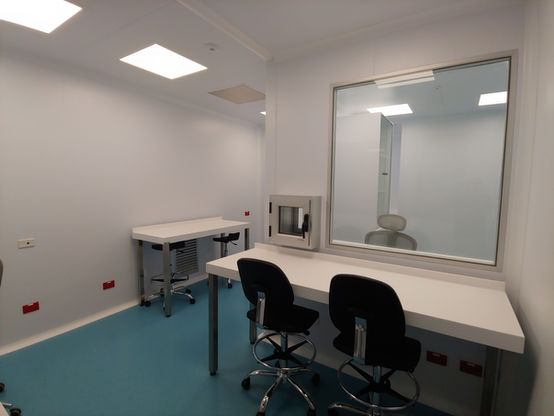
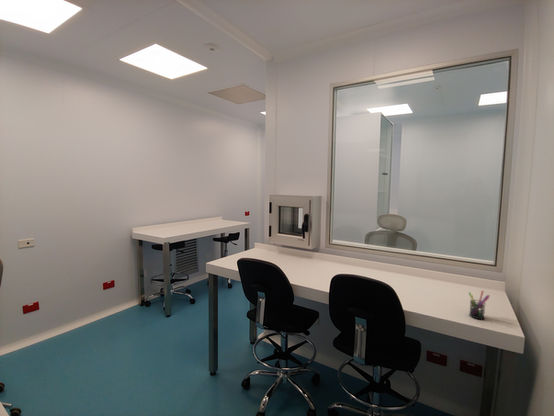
+ pen holder (476, 302)
